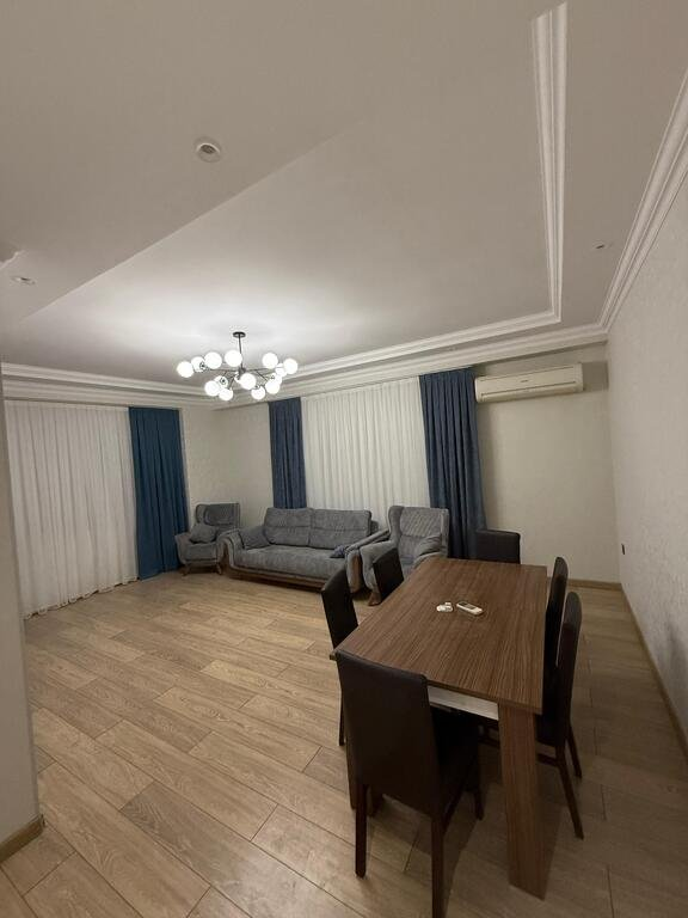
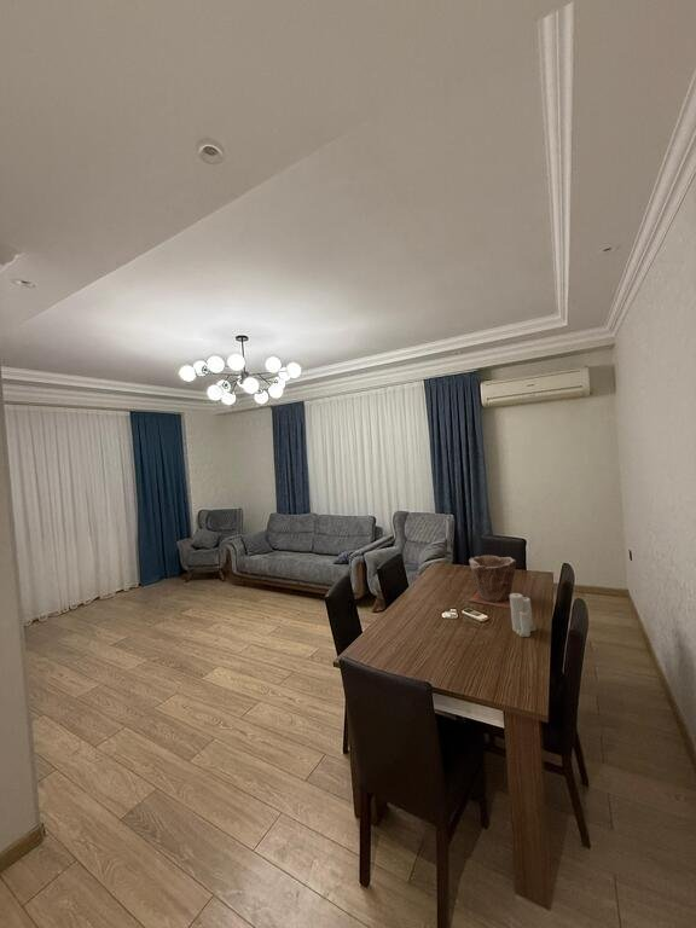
+ plant pot (493, 578)
+ candle (522, 610)
